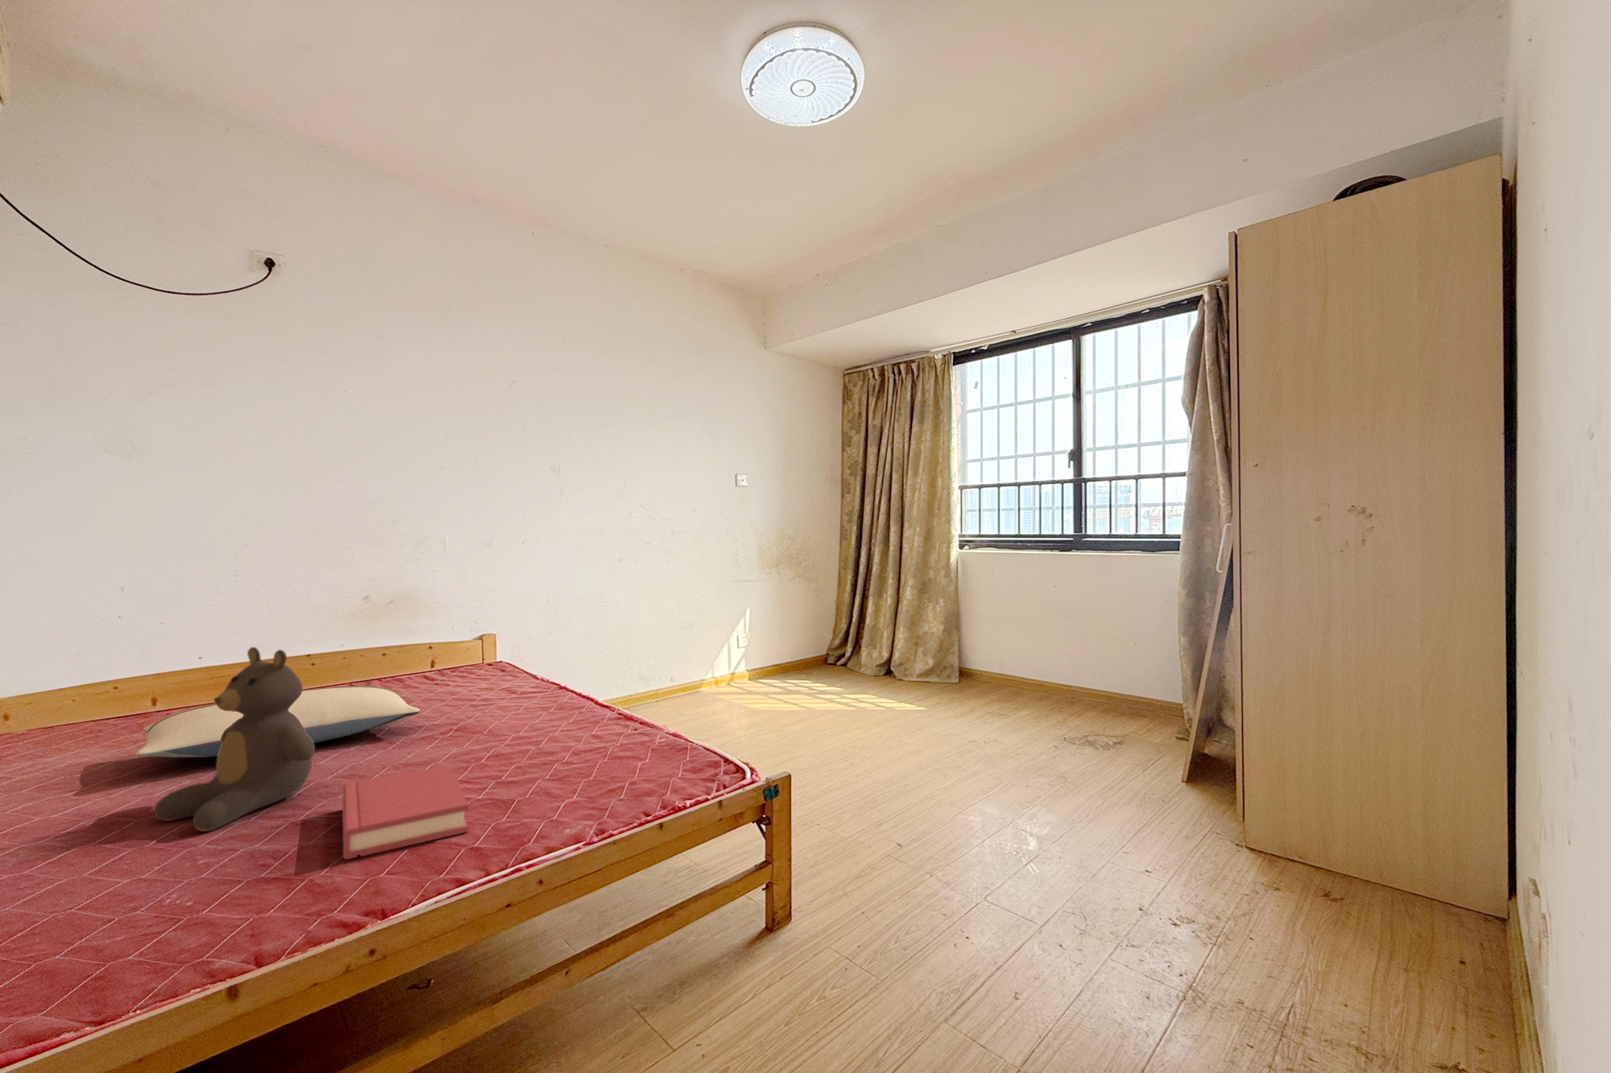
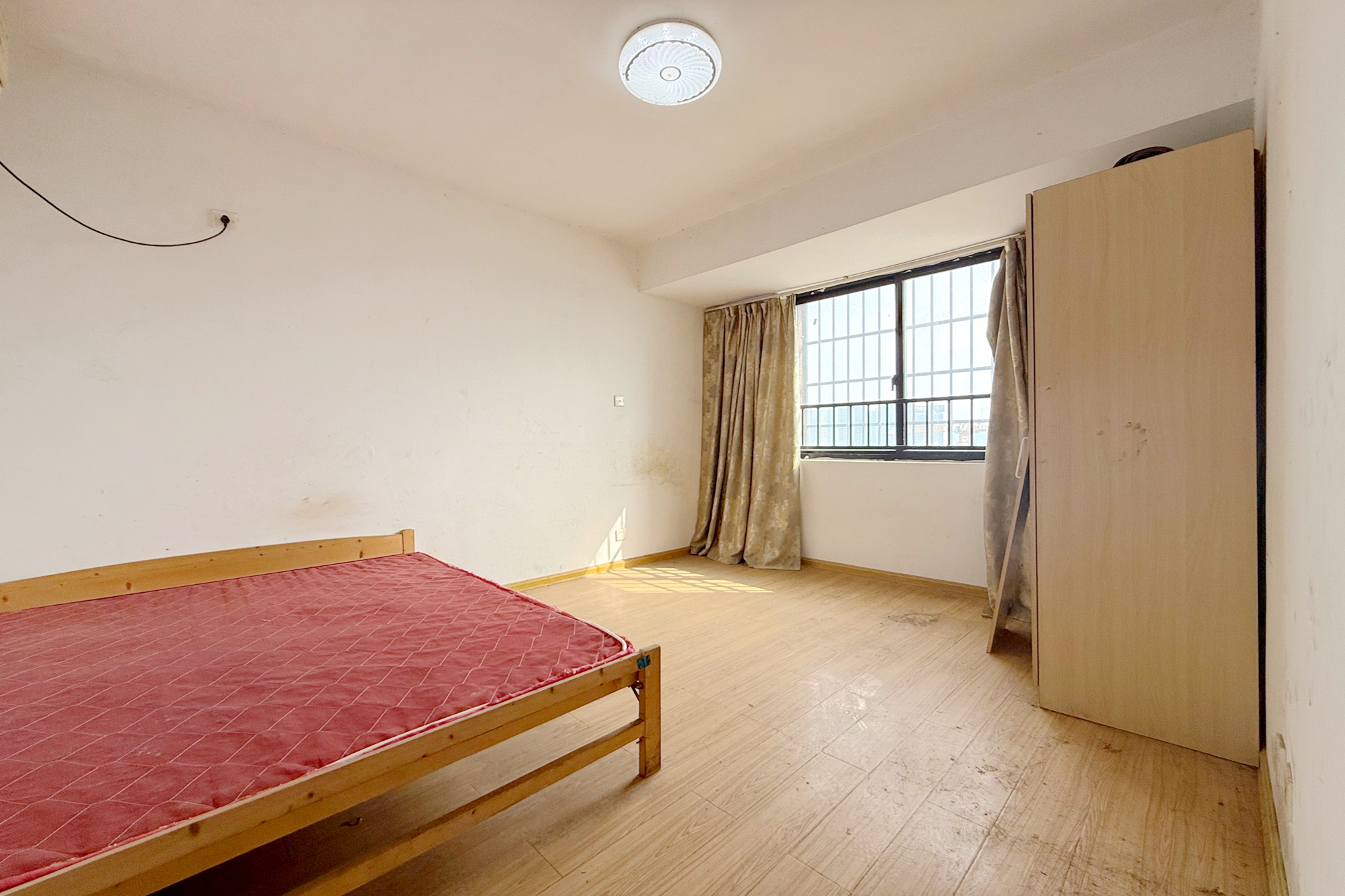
- teddy bear (241, 731)
- hardback book (402, 807)
- pillow (293, 715)
